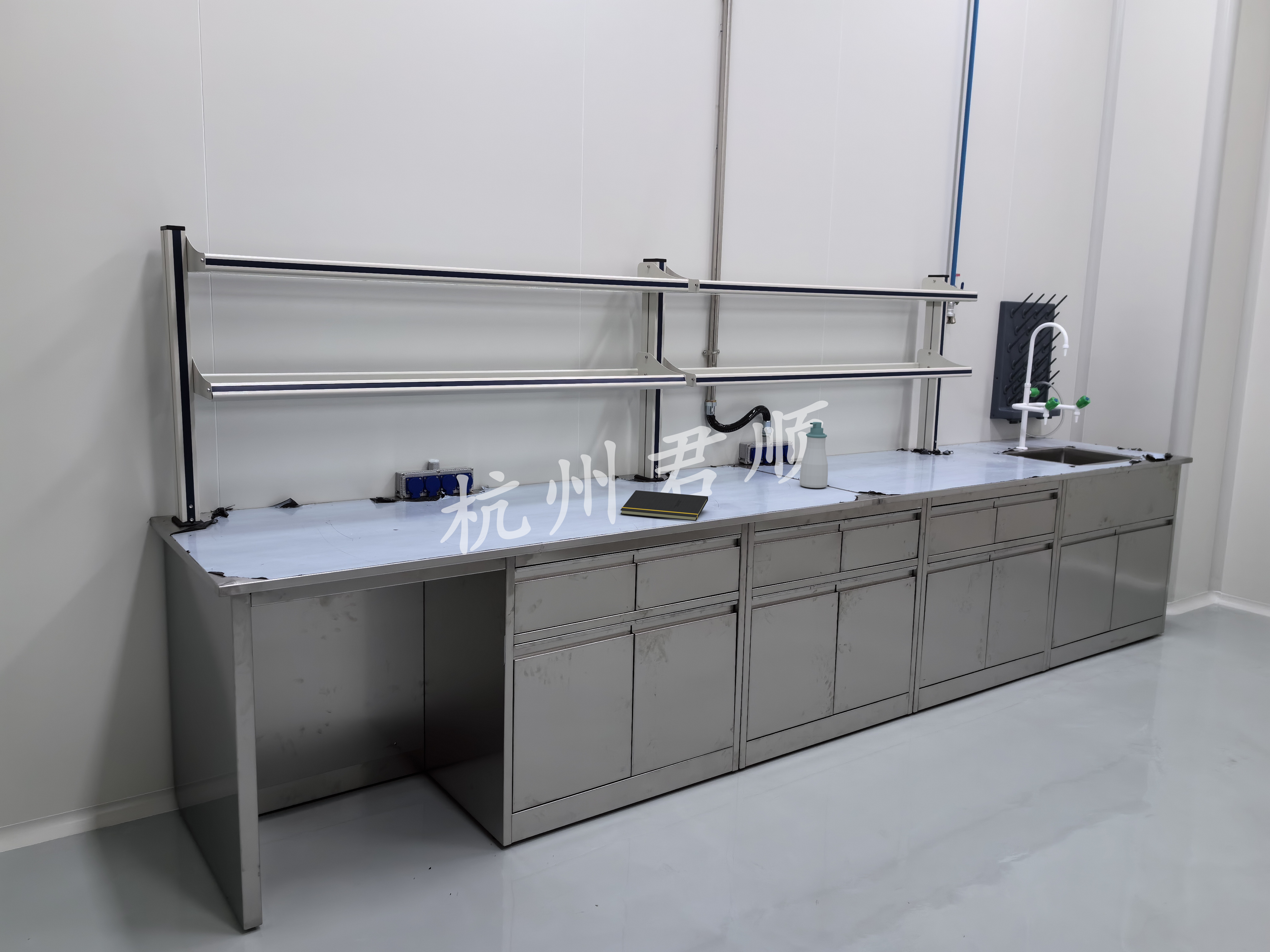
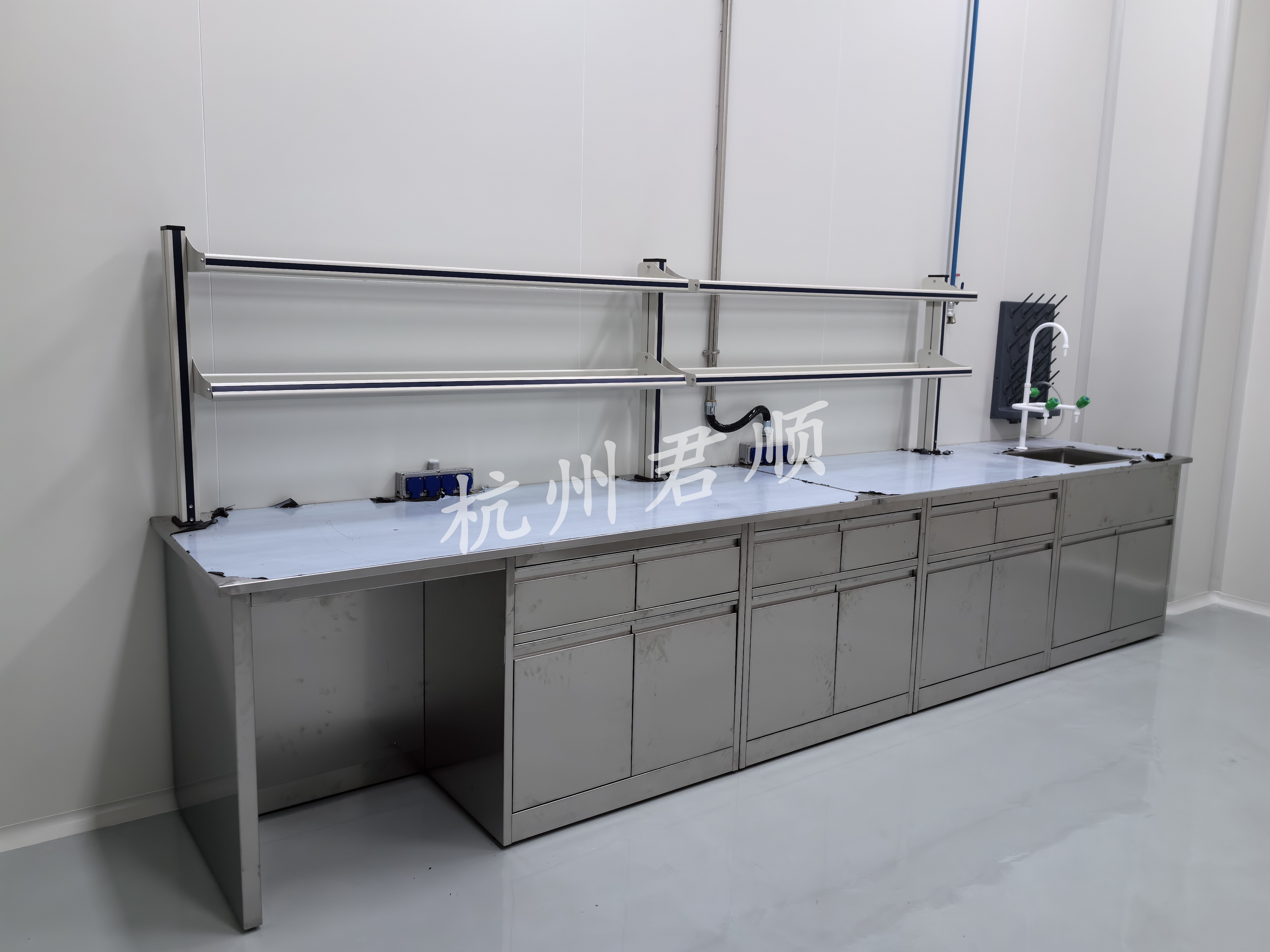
- notepad (665, 505)
- soap bottle (815, 454)
